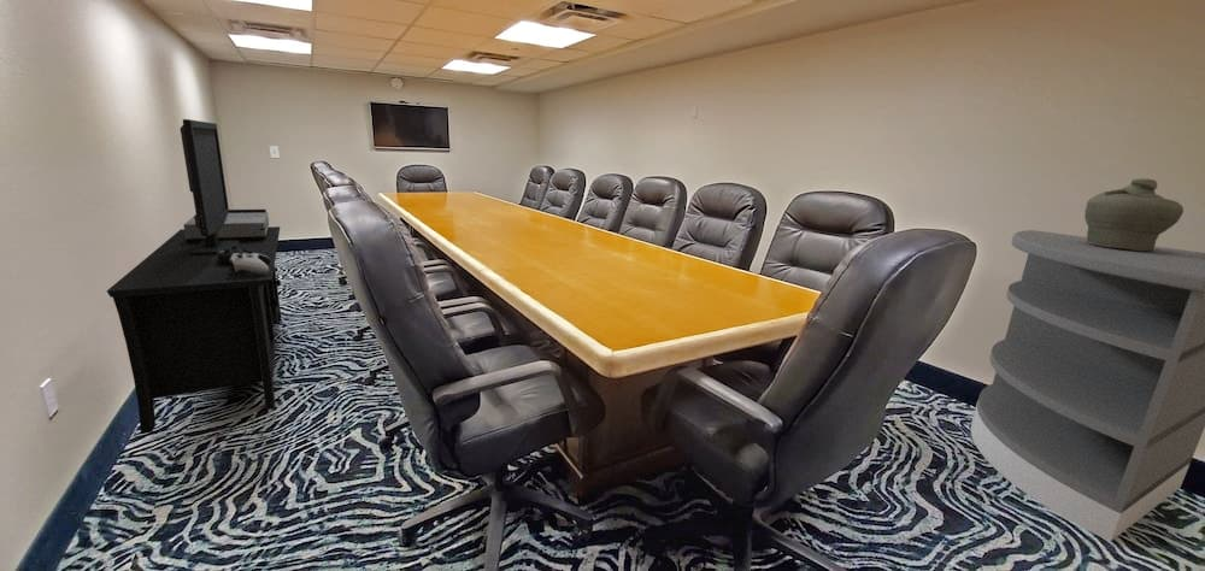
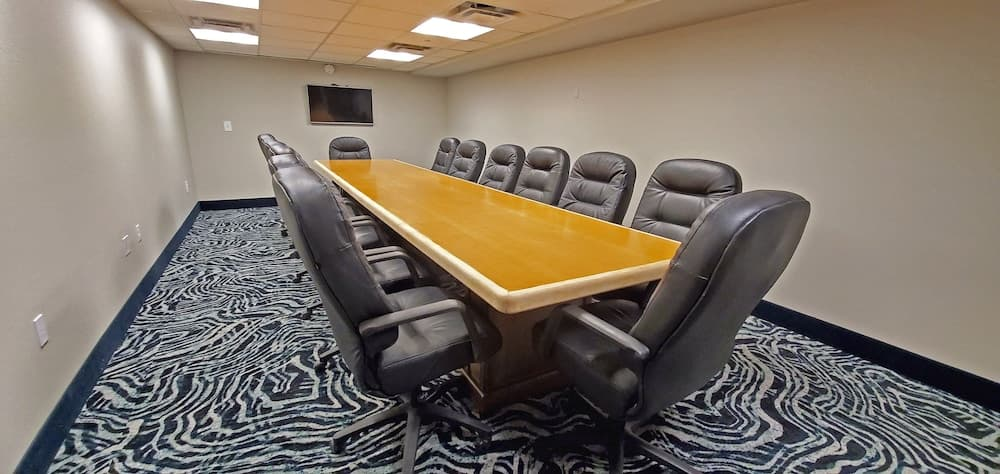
- media console (217, 247)
- storage cabinet (1060, 360)
- jar (1130, 213)
